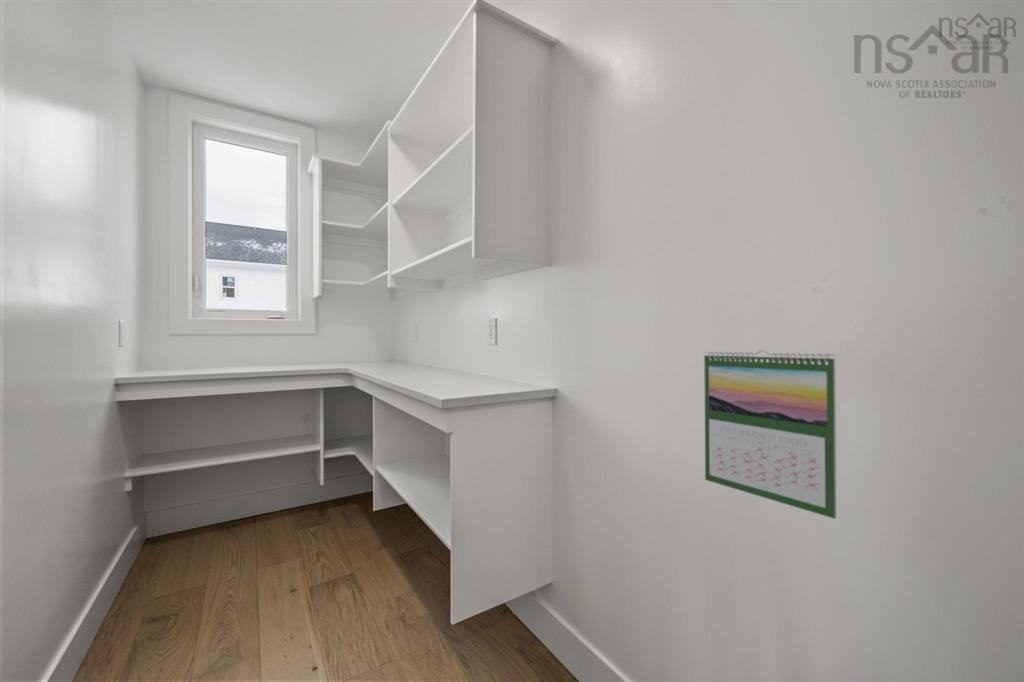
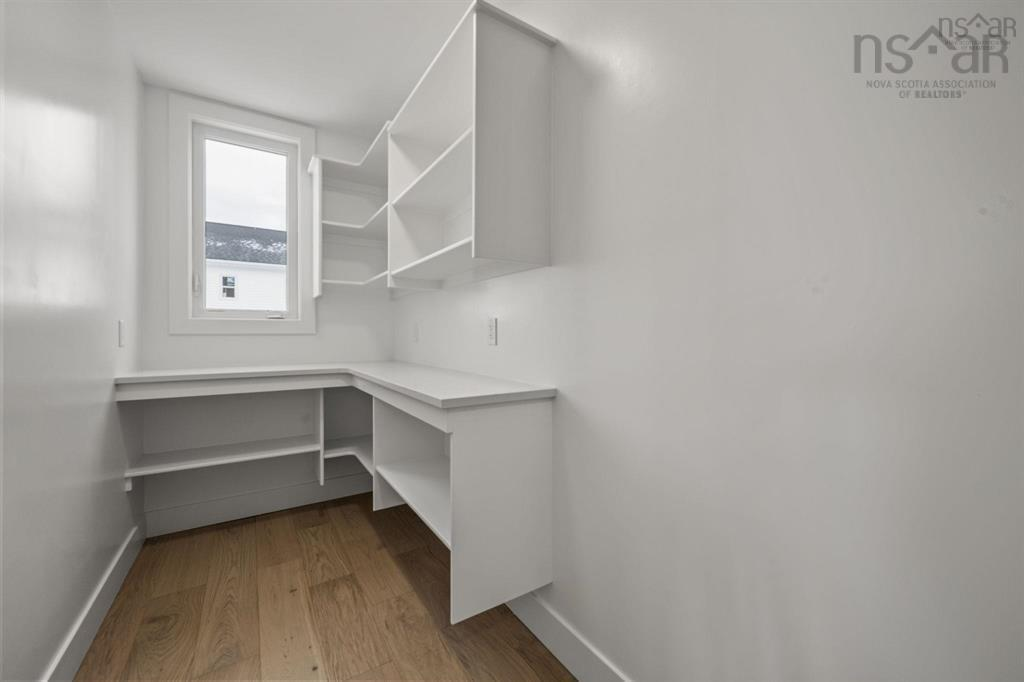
- calendar (762, 423)
